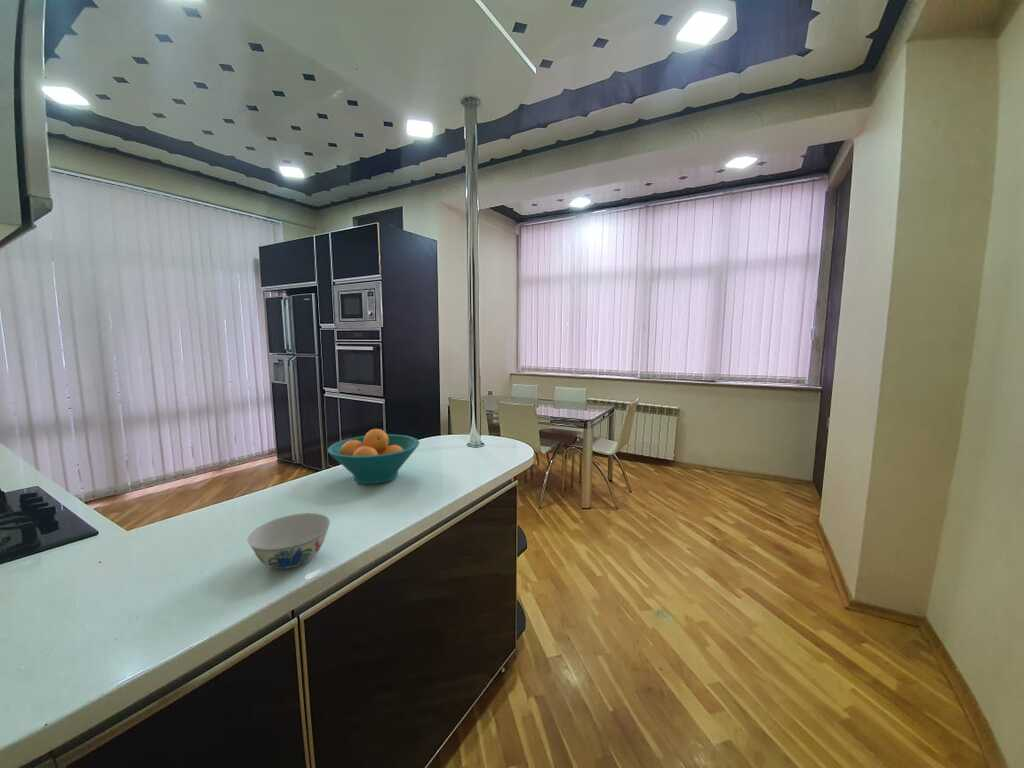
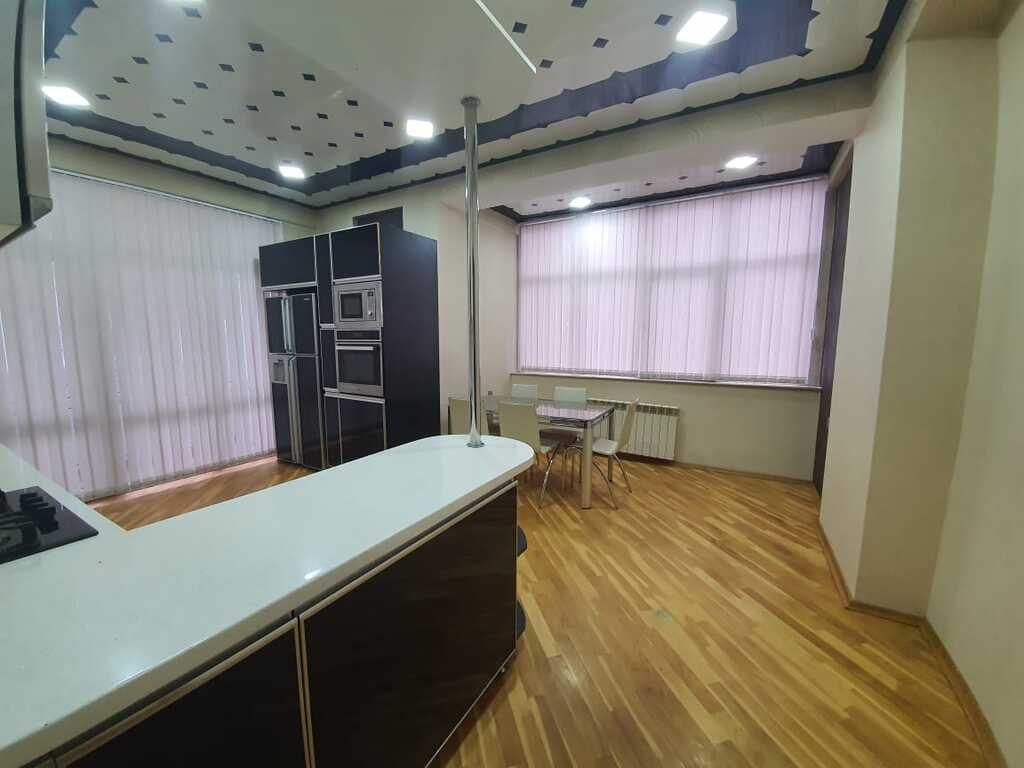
- fruit bowl (375, 453)
- chinaware (291, 544)
